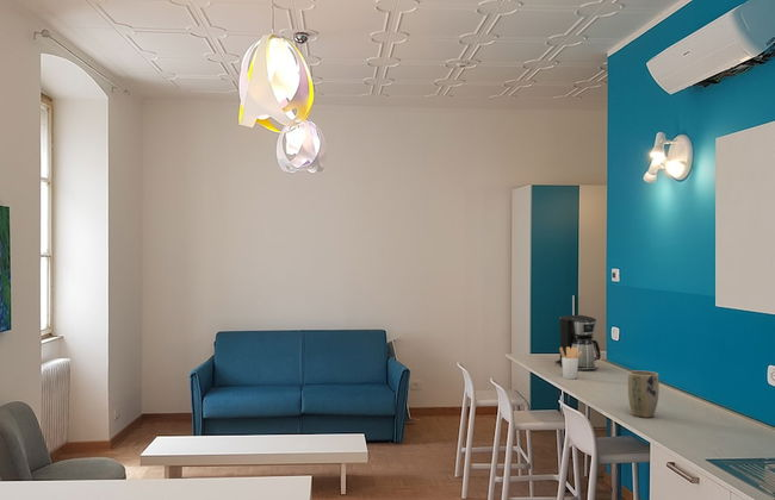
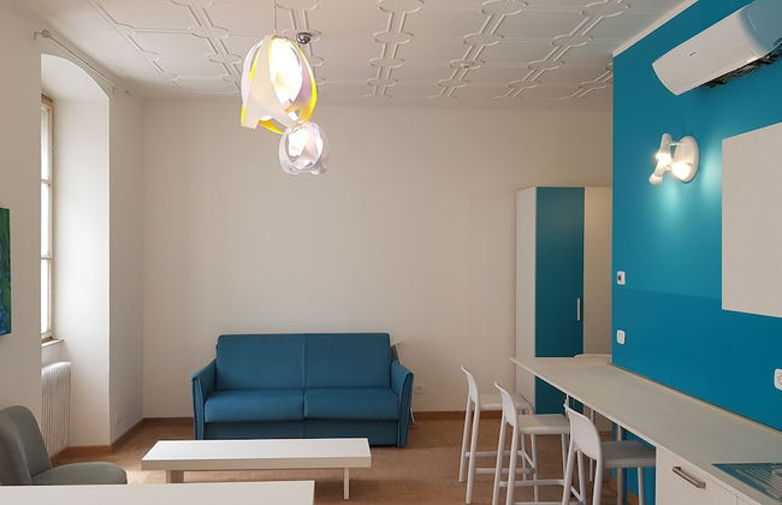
- utensil holder (570, 362)
- plant pot (643, 394)
- coffee maker (578, 340)
